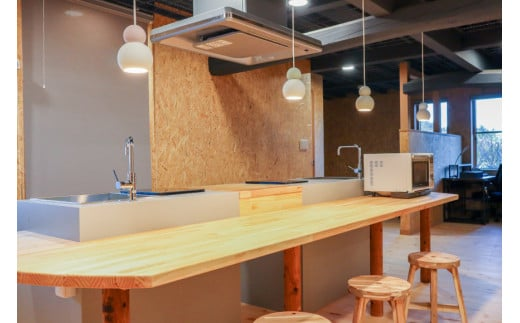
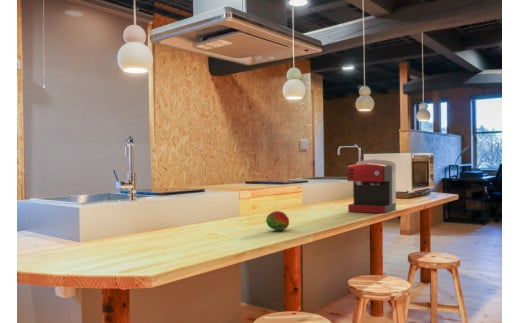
+ coffee maker (370, 185)
+ fruit (277, 220)
